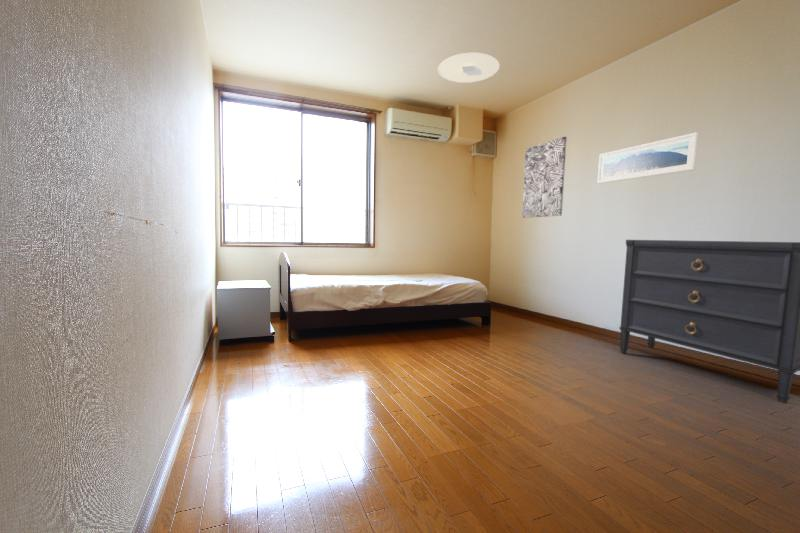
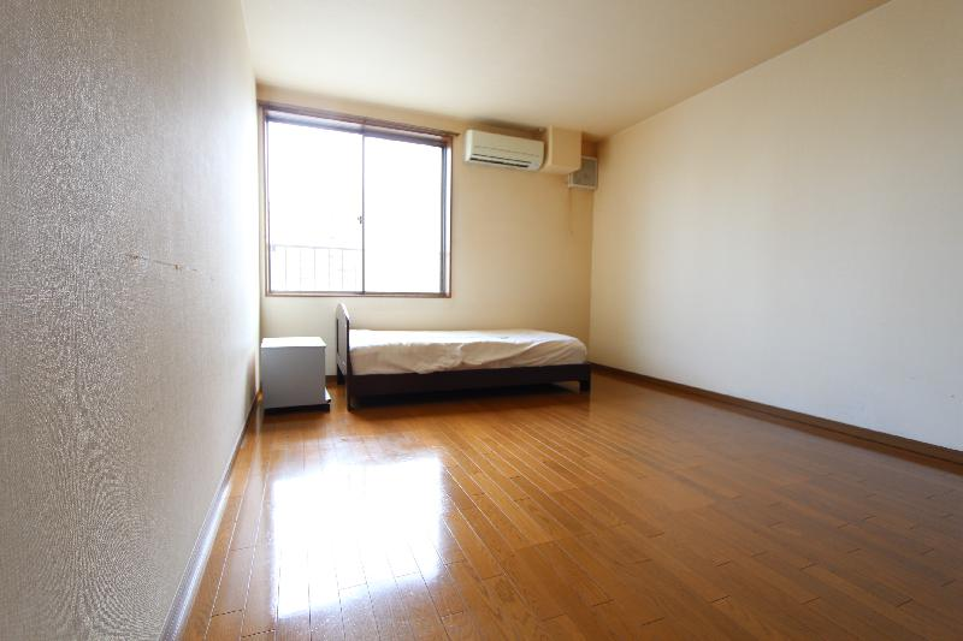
- wall art (542, 180)
- dresser (709, 306)
- ceiling light (468, 65)
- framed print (641, 161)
